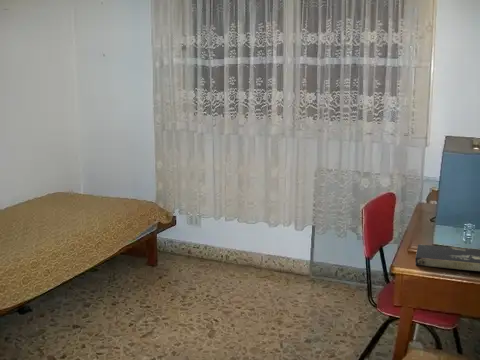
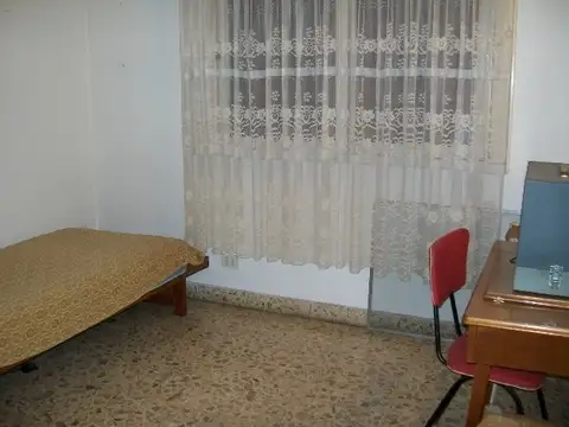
- book (451, 257)
